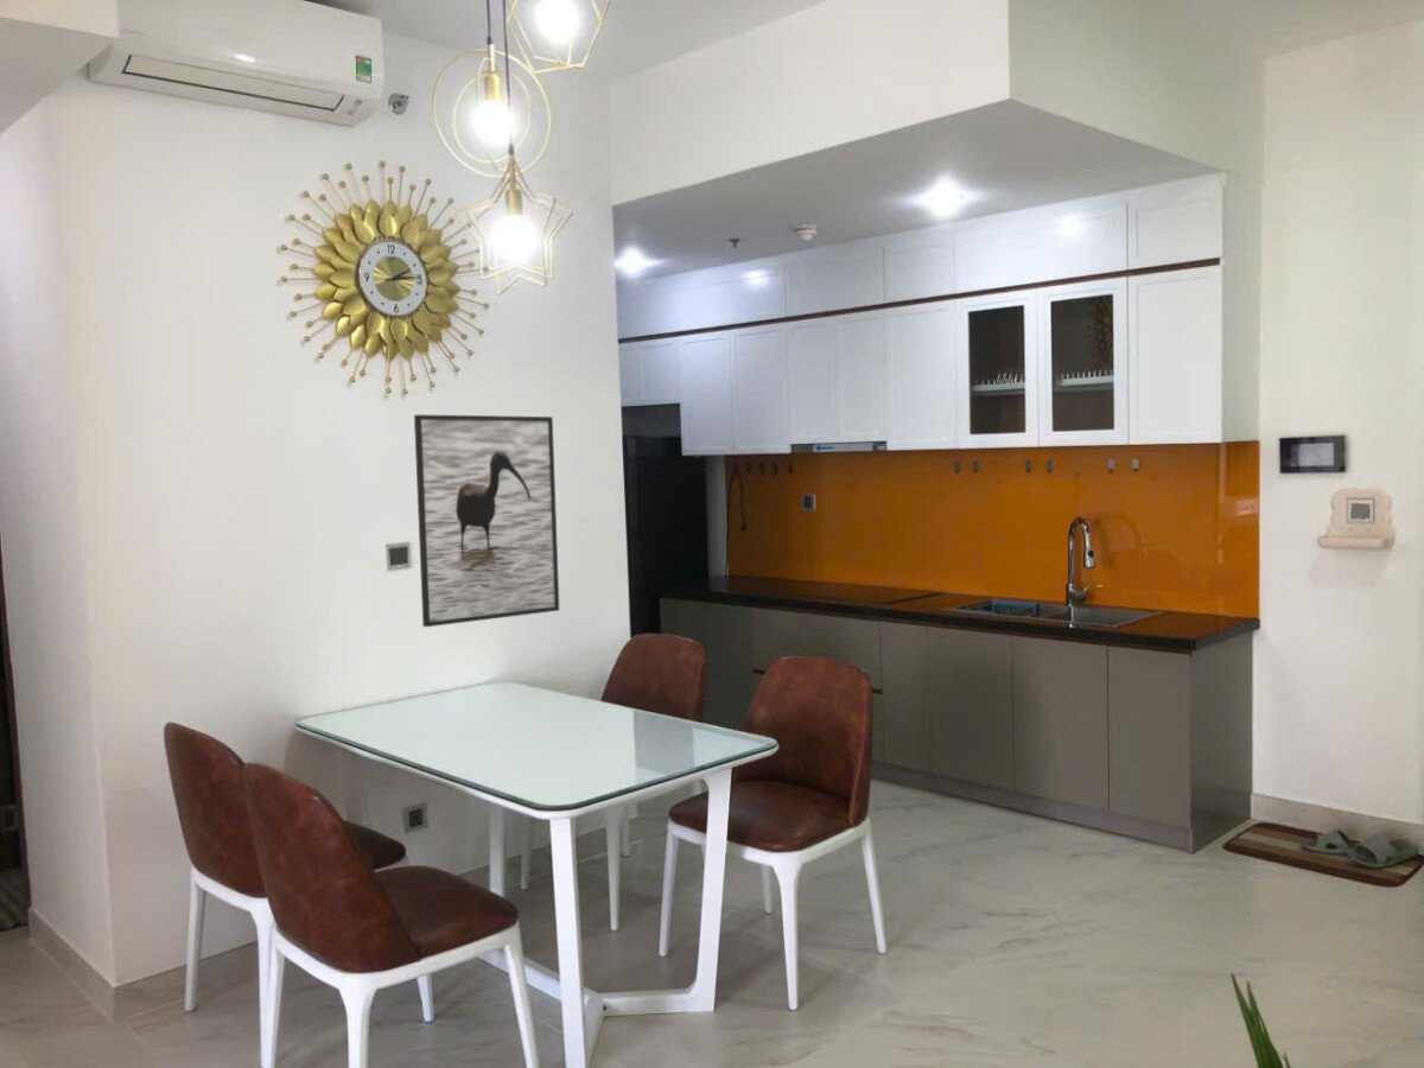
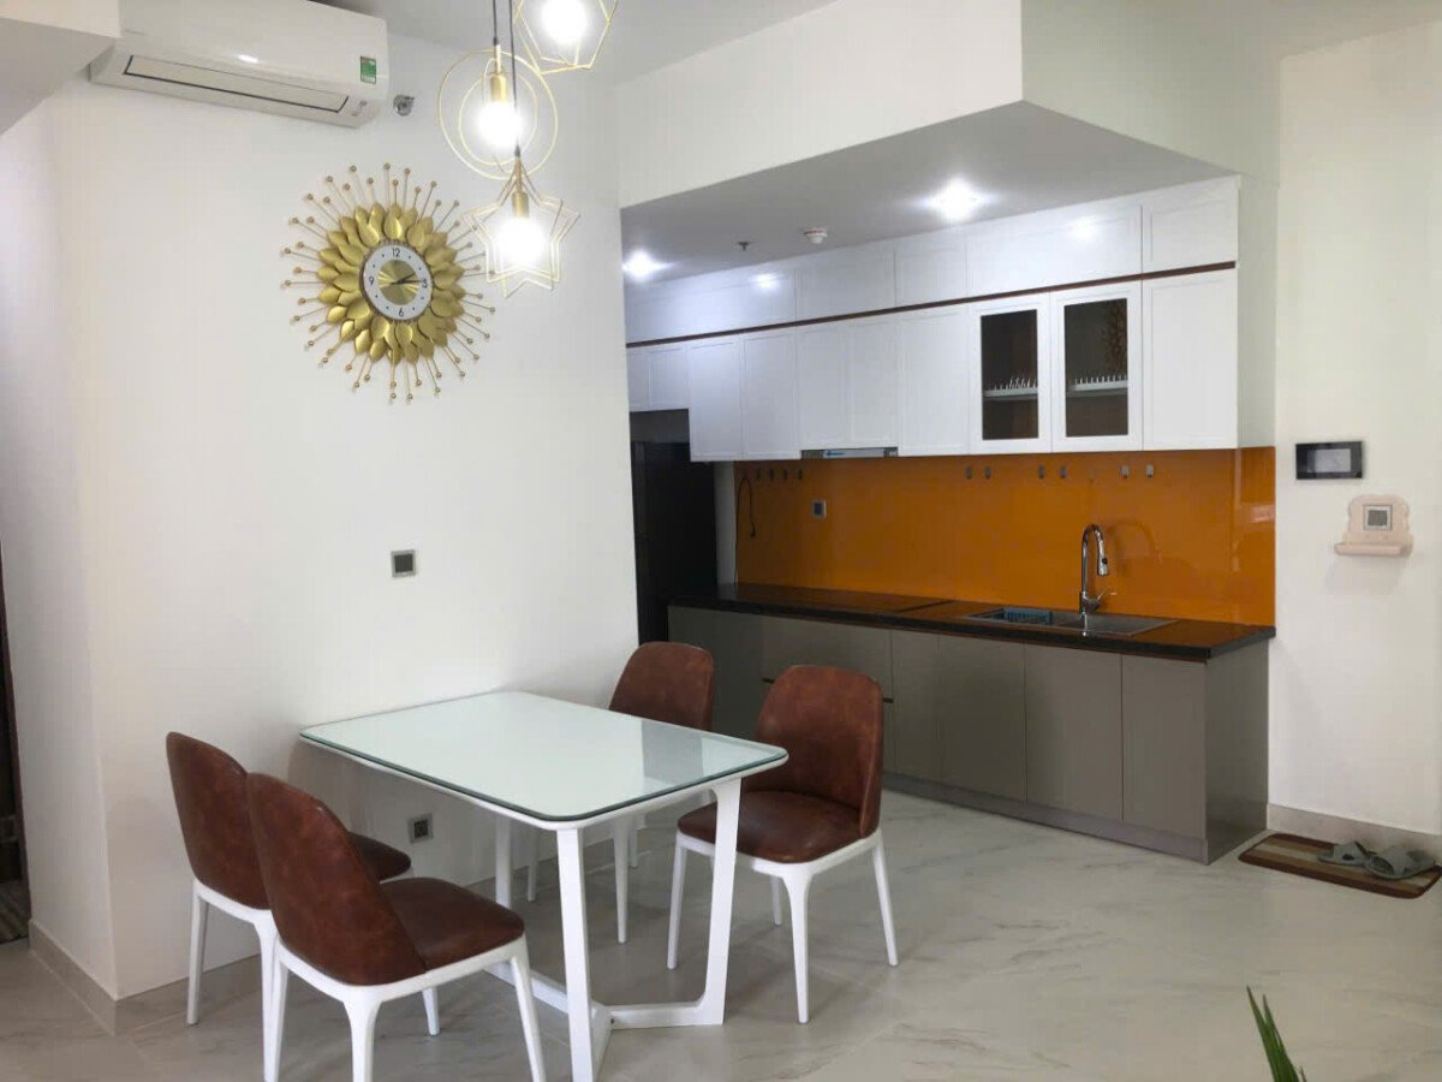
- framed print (490, 517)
